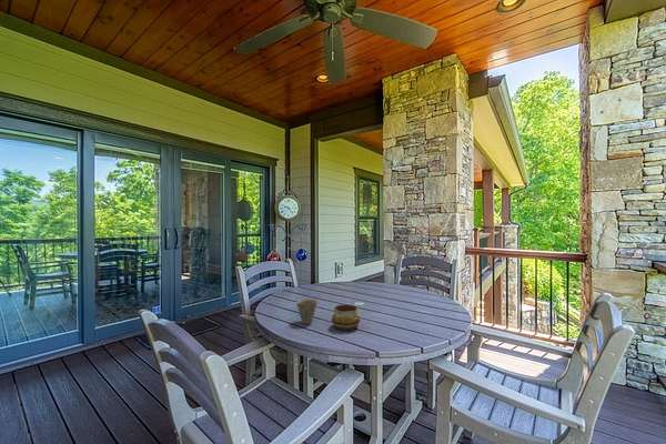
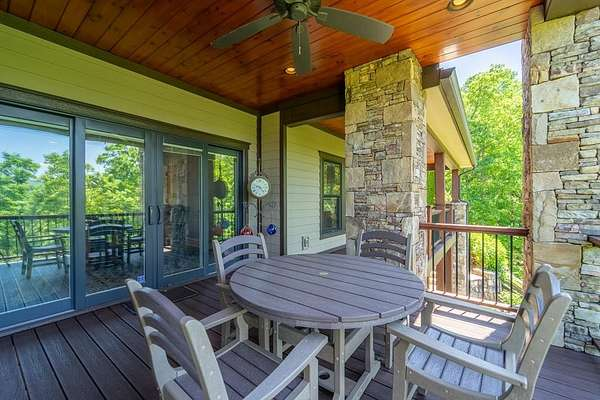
- cup (306, 311)
- decorative bowl (345, 316)
